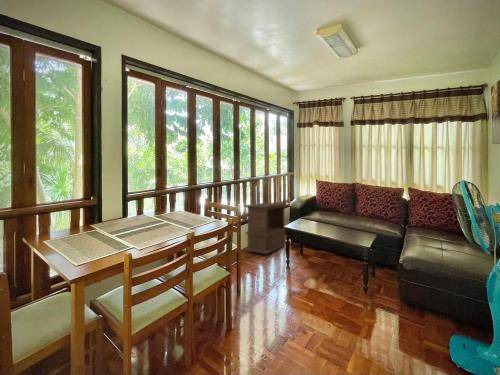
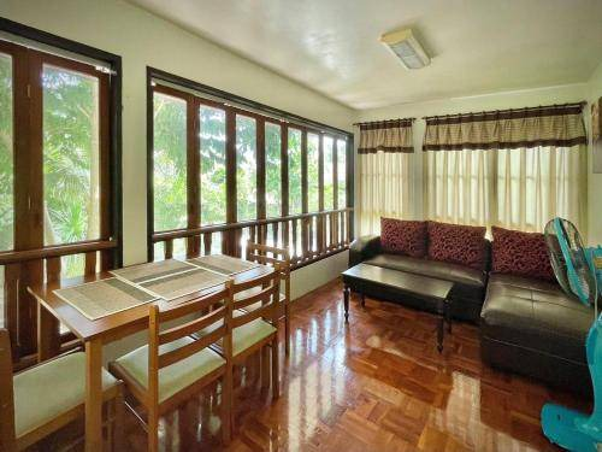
- side table (266, 225)
